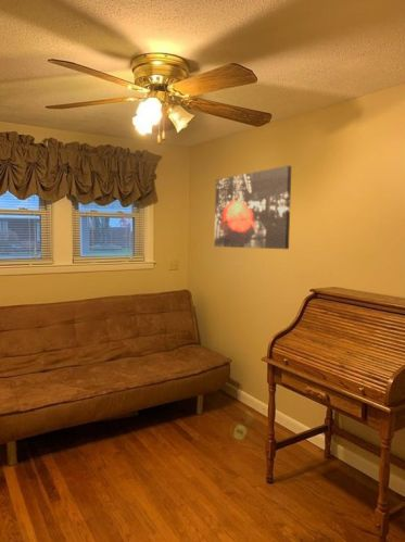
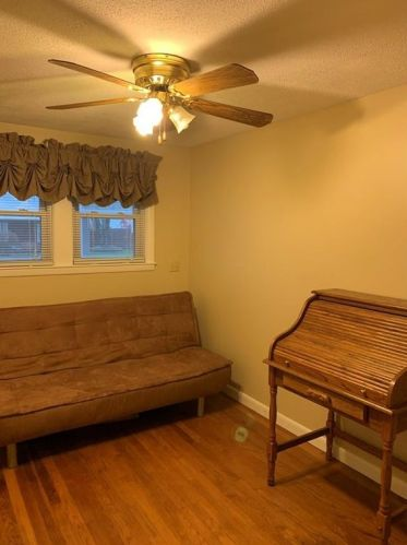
- wall art (248, 211)
